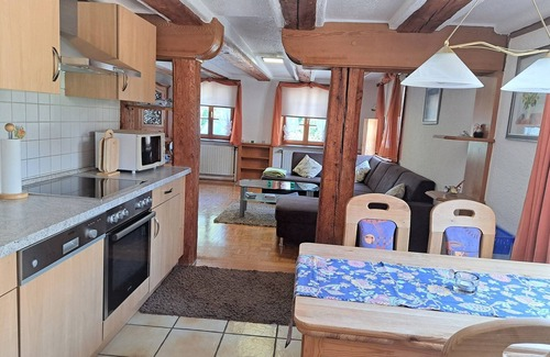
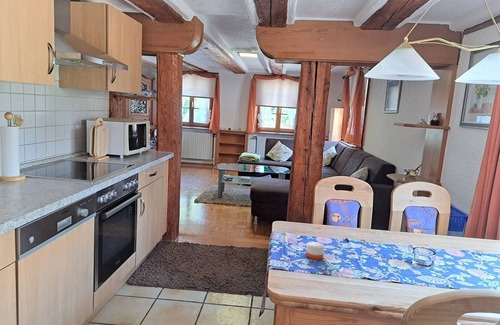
+ candle (315, 244)
